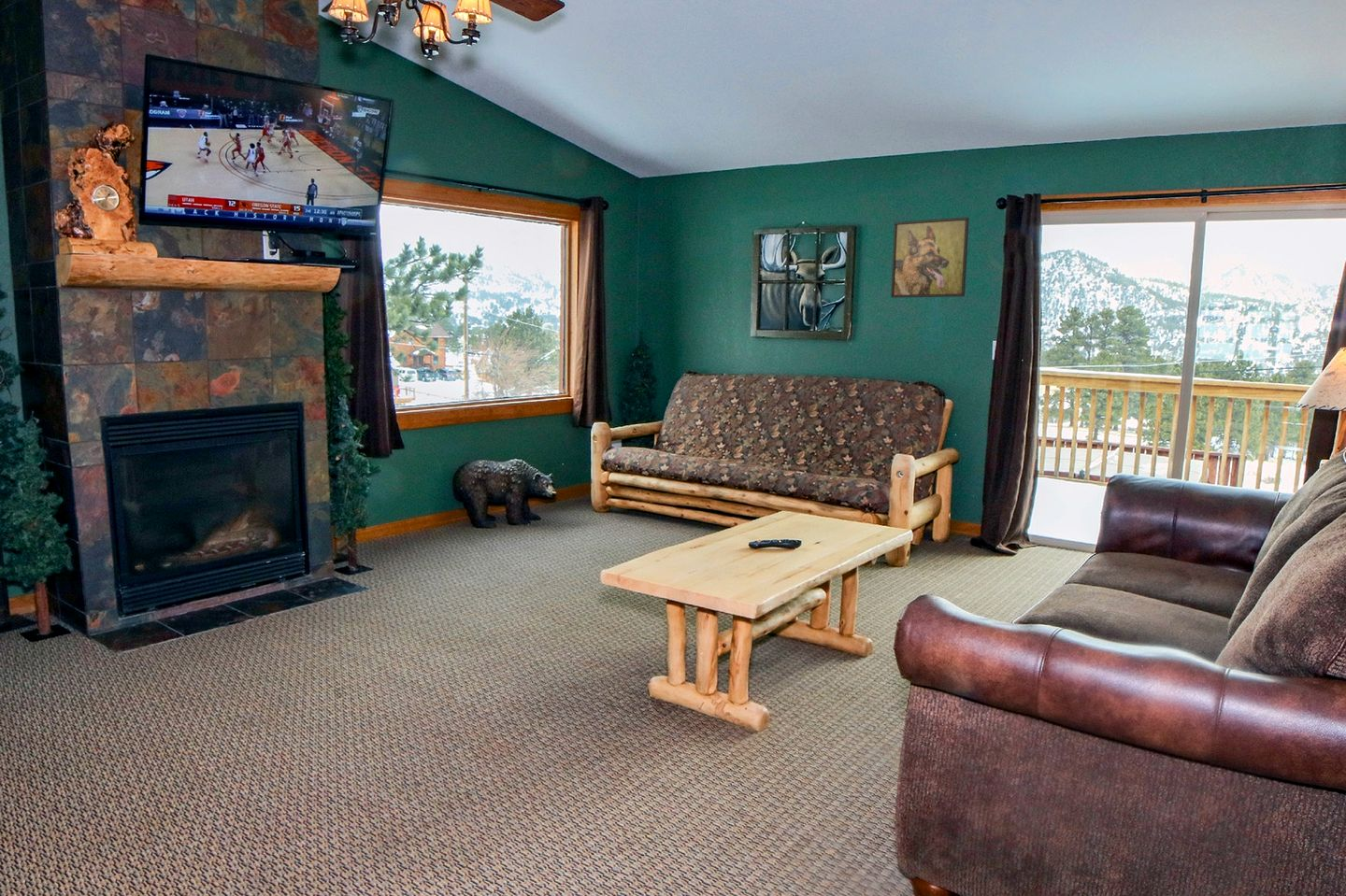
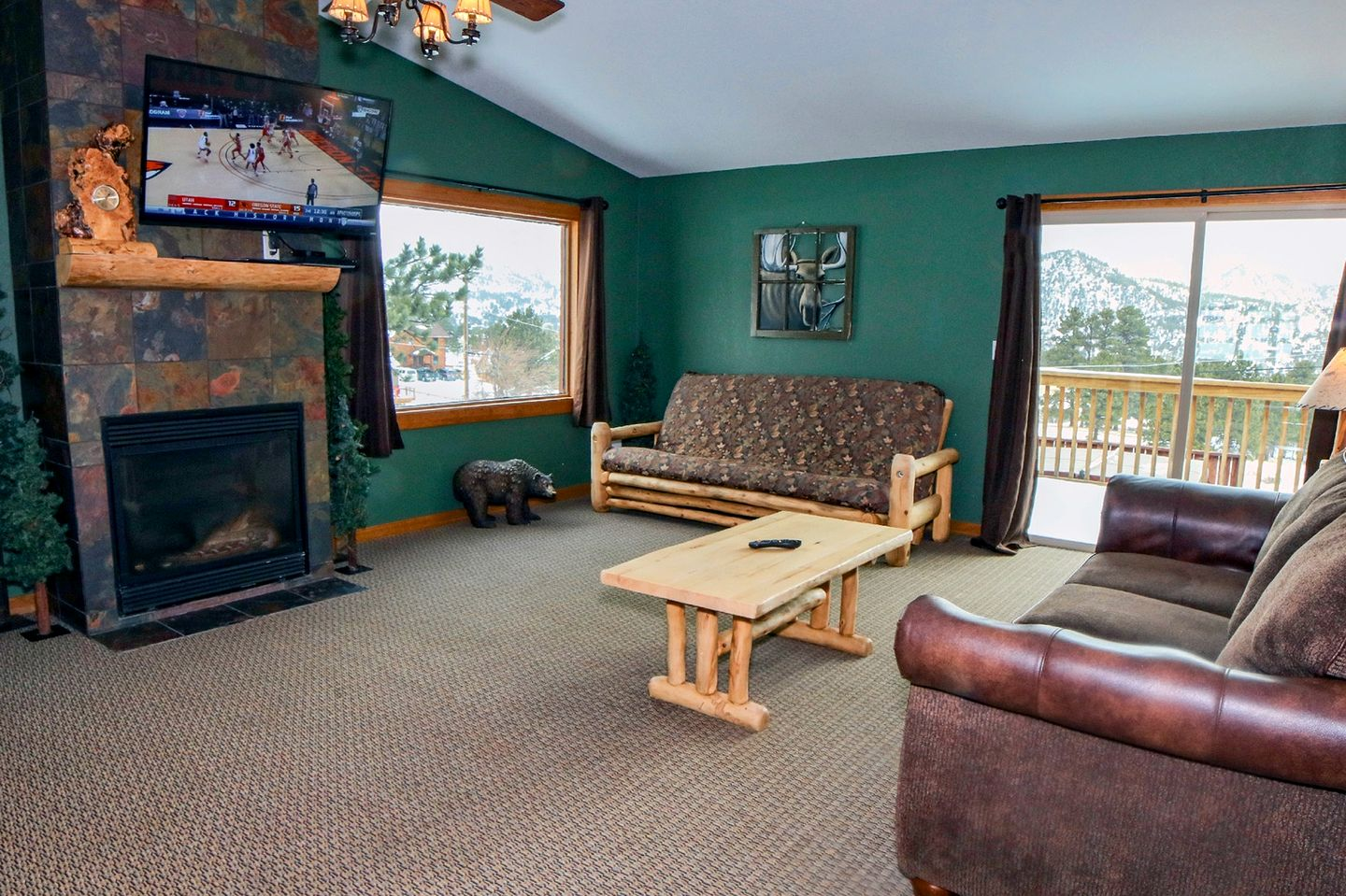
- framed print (928, 258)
